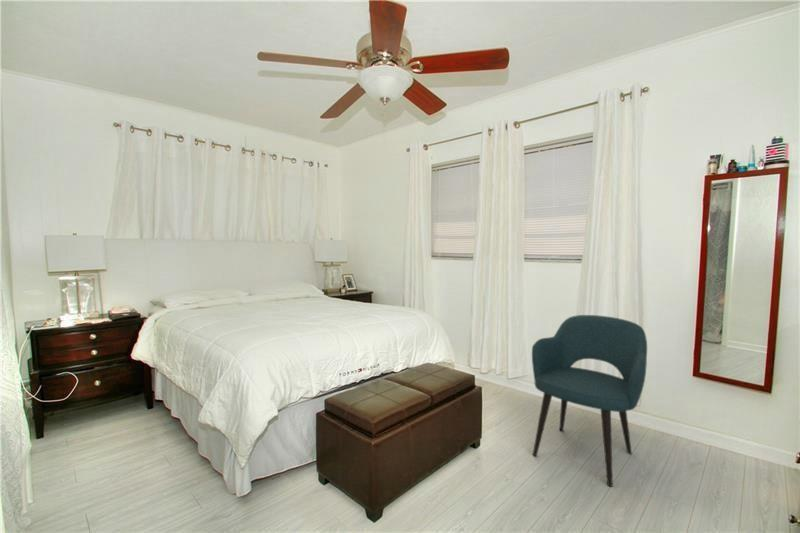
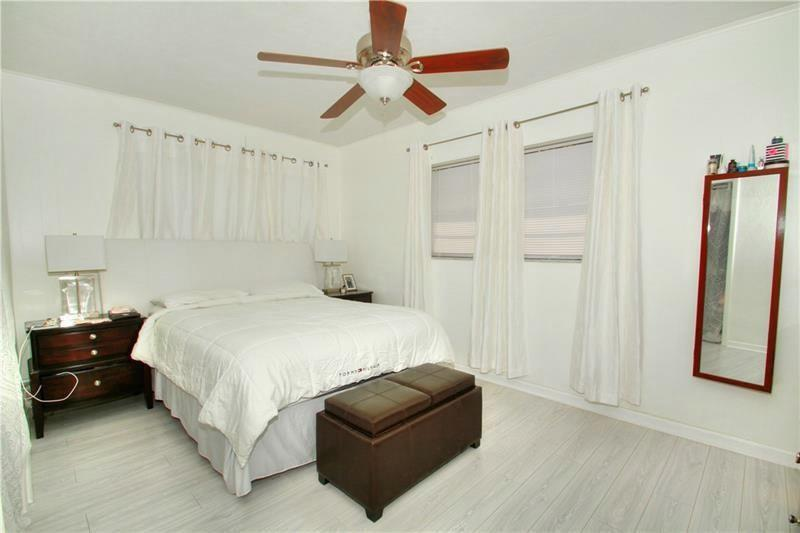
- armchair (588, 387)
